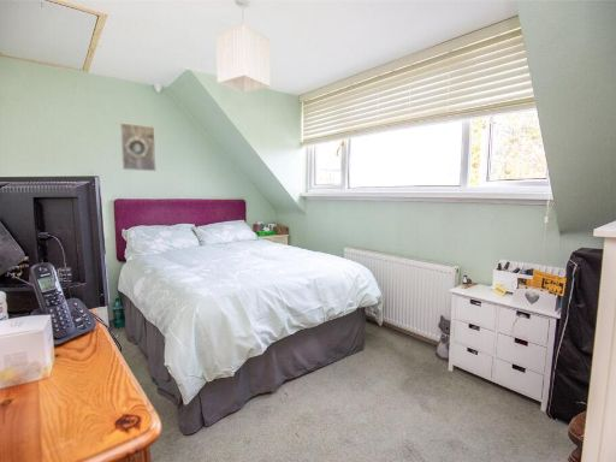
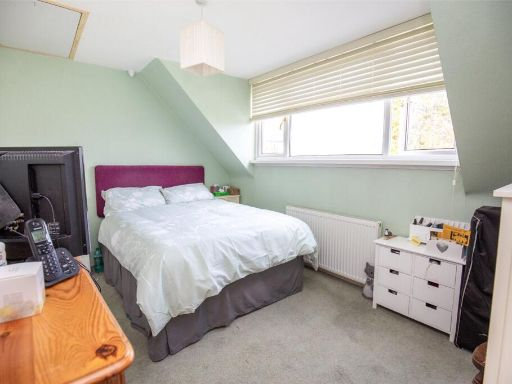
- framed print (138, 148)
